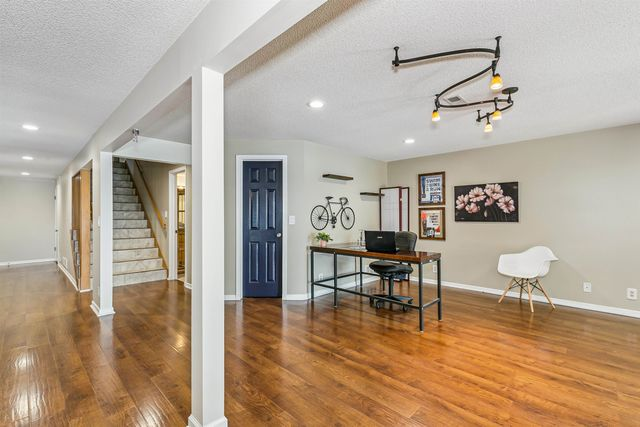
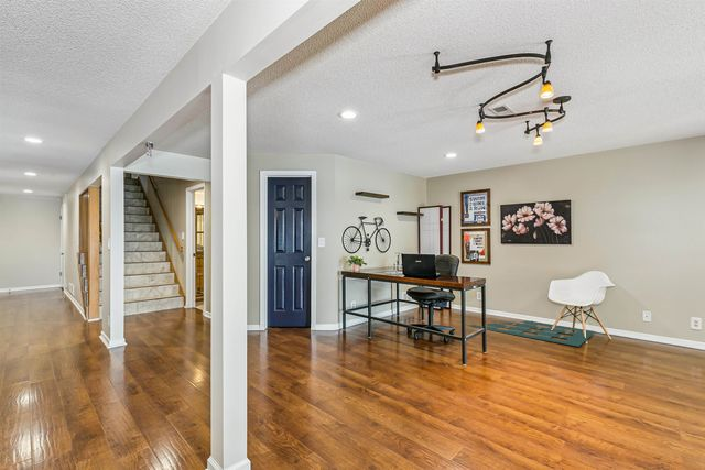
+ area rug (510, 324)
